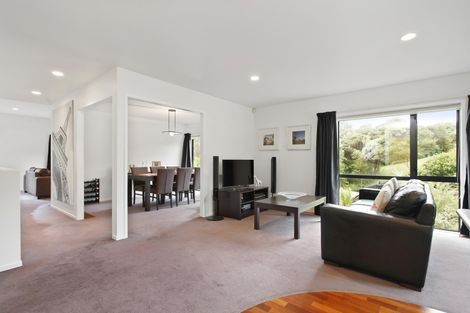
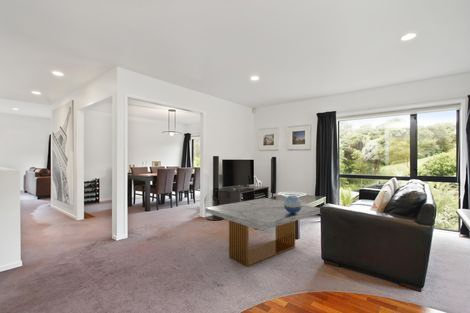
+ coffee table (263, 229)
+ decorative sphere (292, 204)
